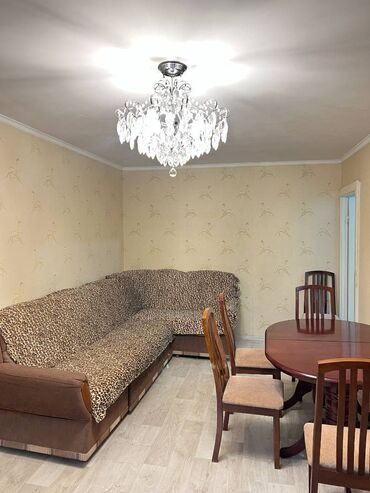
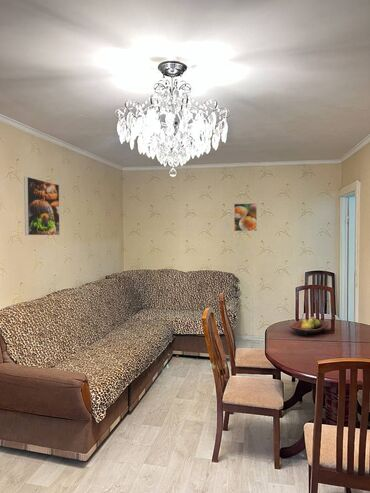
+ fruit bowl (309, 325)
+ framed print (245, 217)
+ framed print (43, 208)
